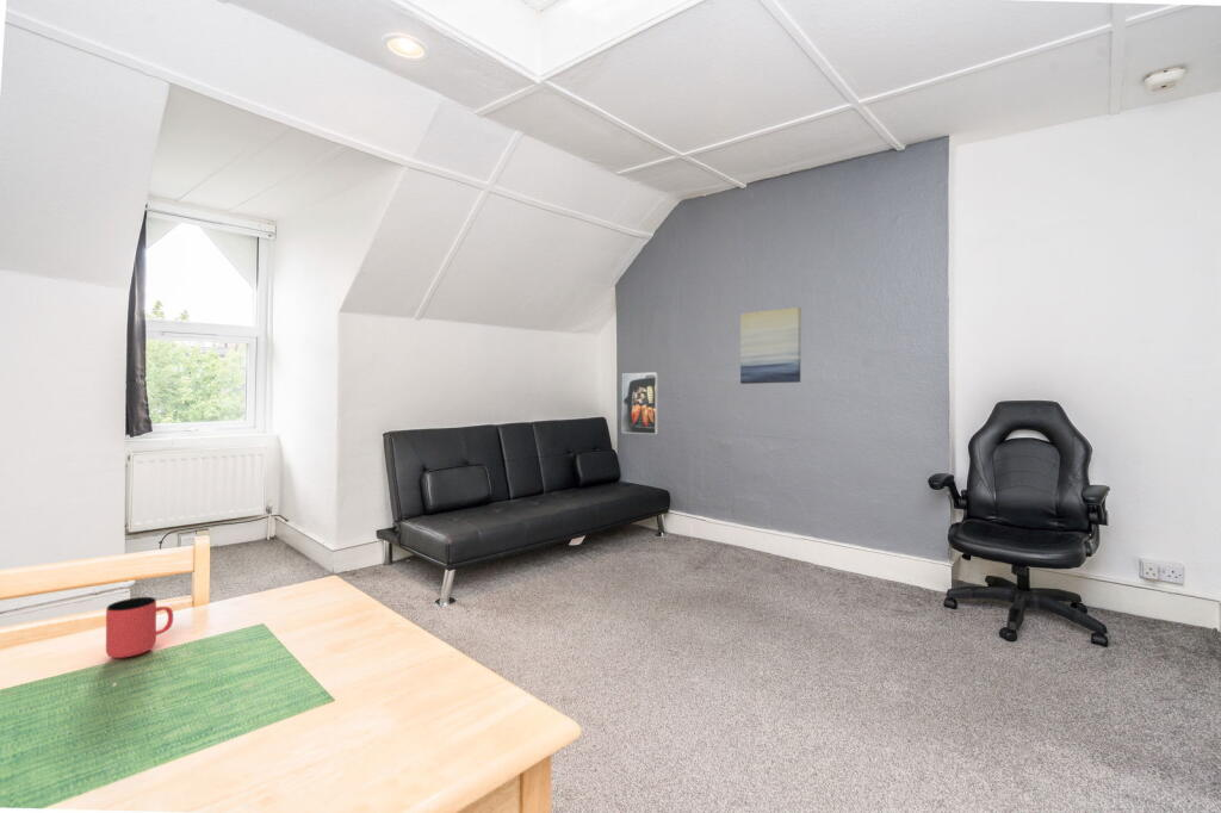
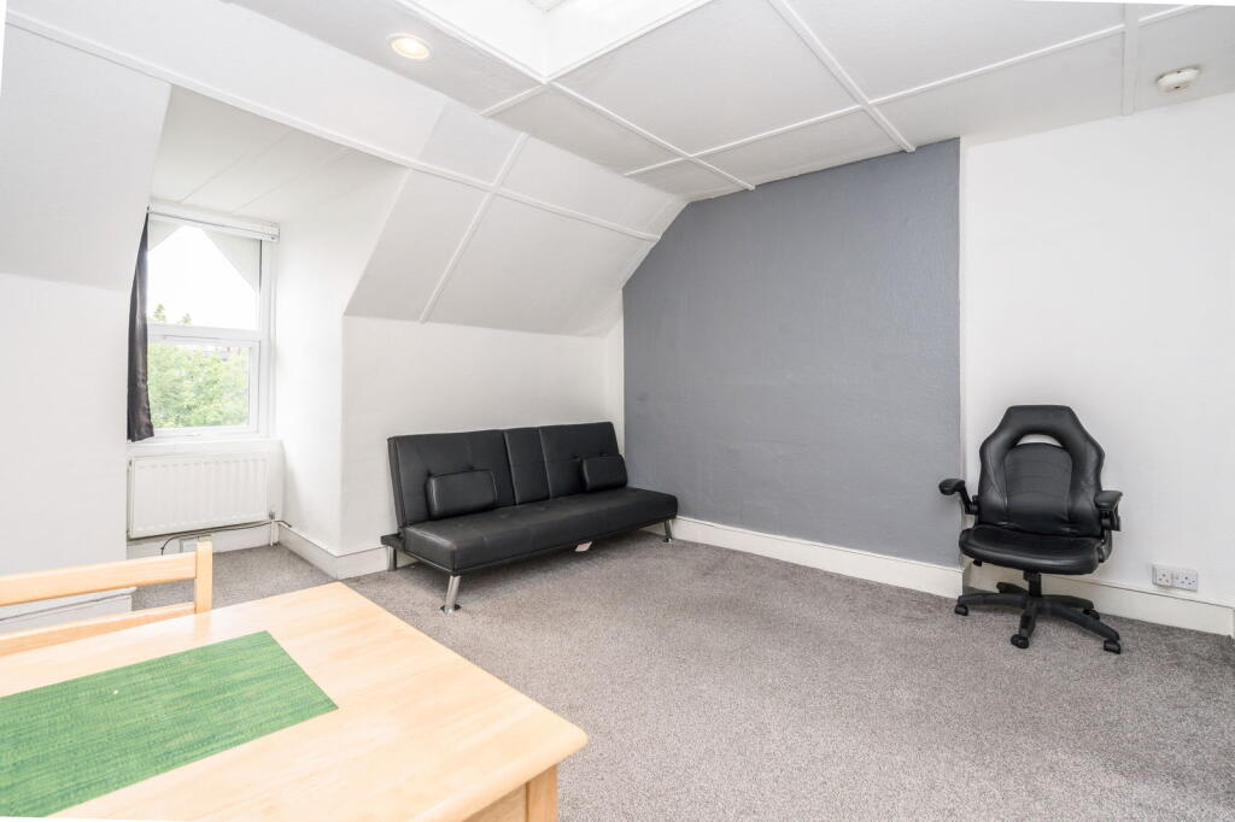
- cup (141, 625)
- wall art (769, 347)
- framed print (639, 403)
